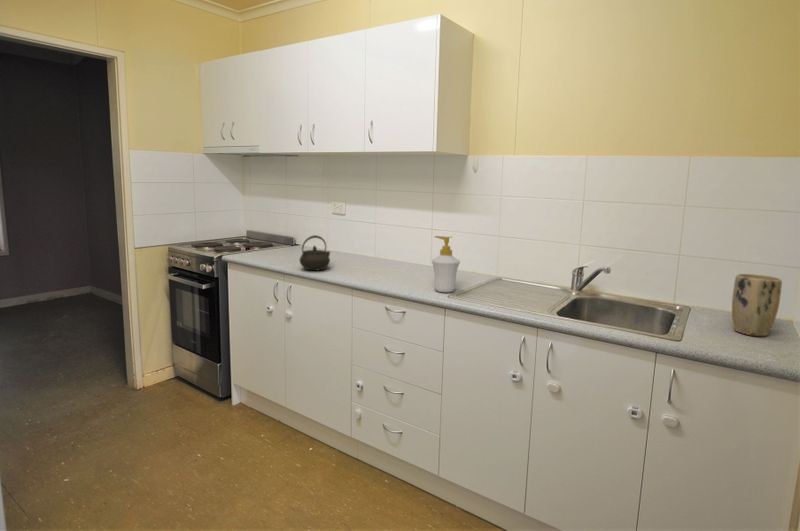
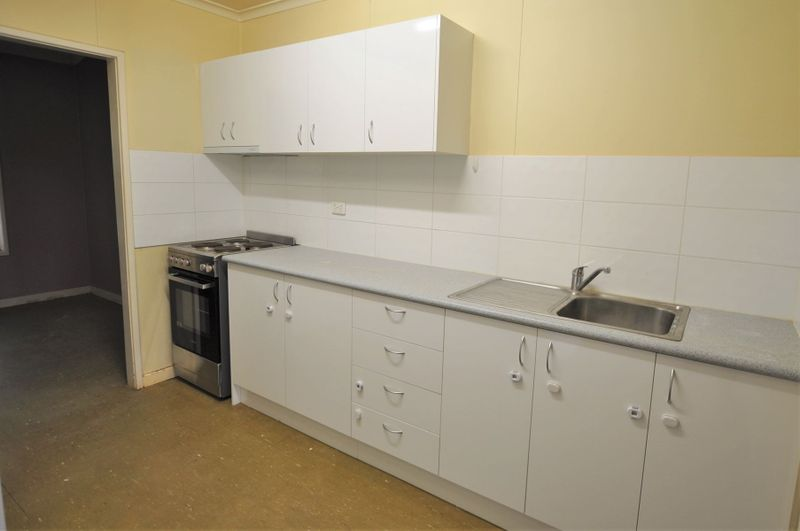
- kettle (316, 252)
- plant pot (754, 304)
- soap bottle (445, 263)
